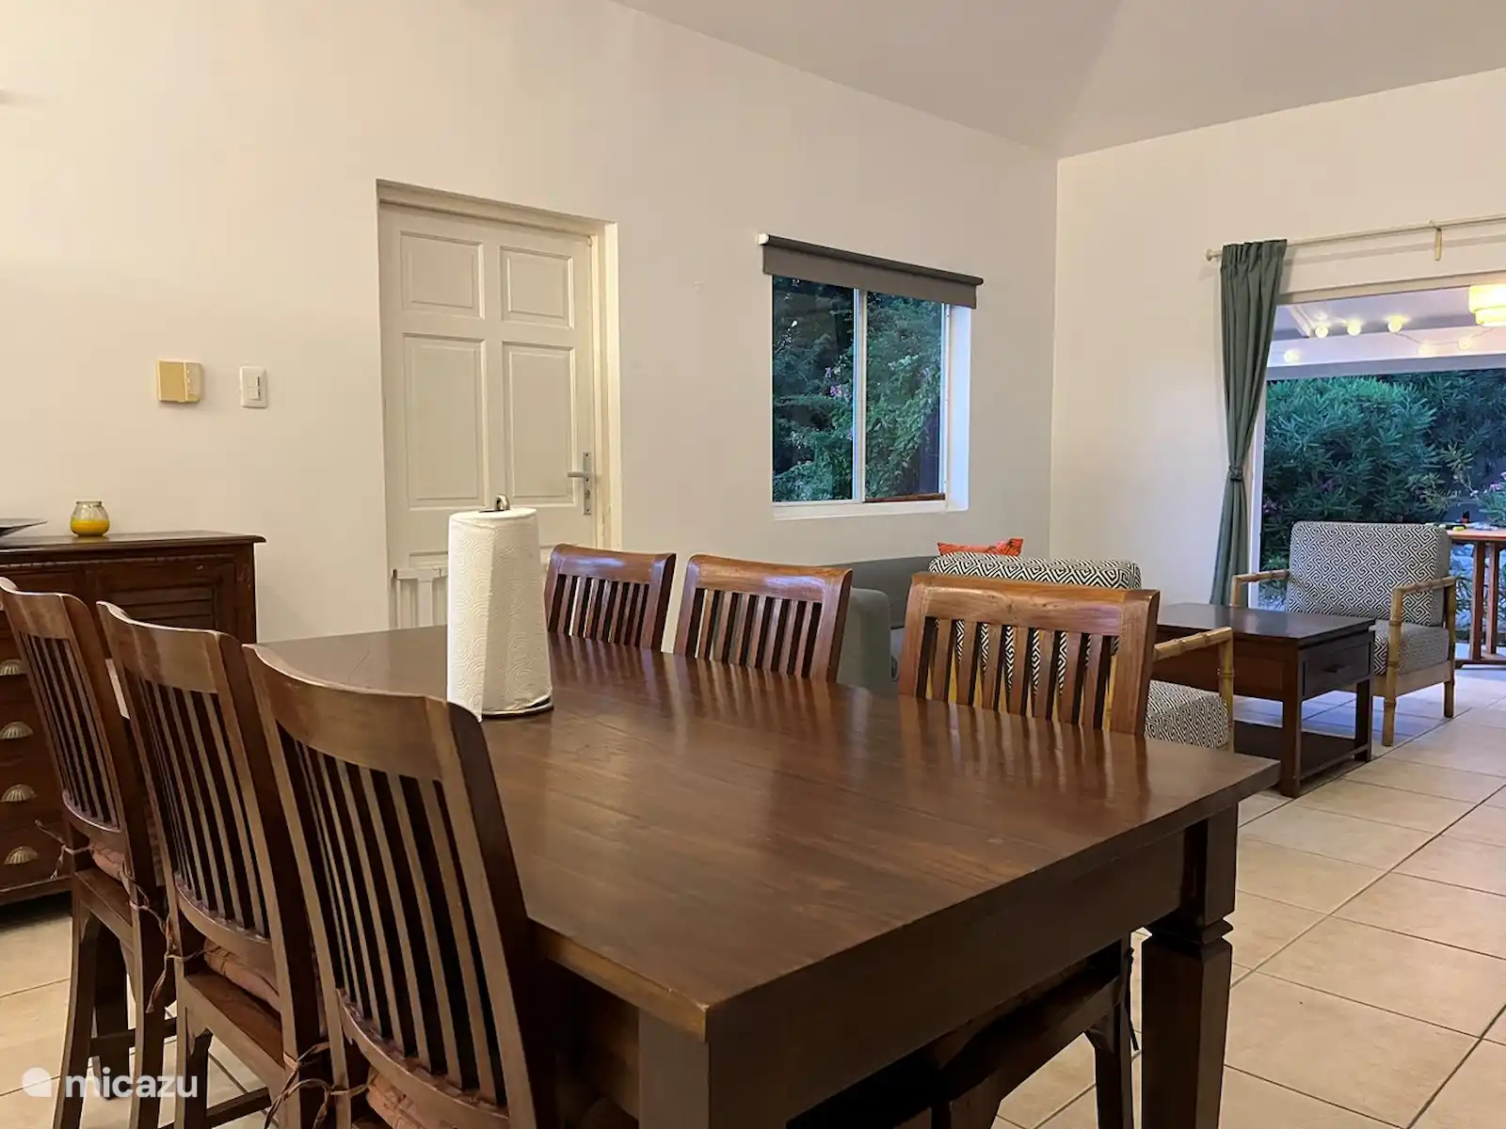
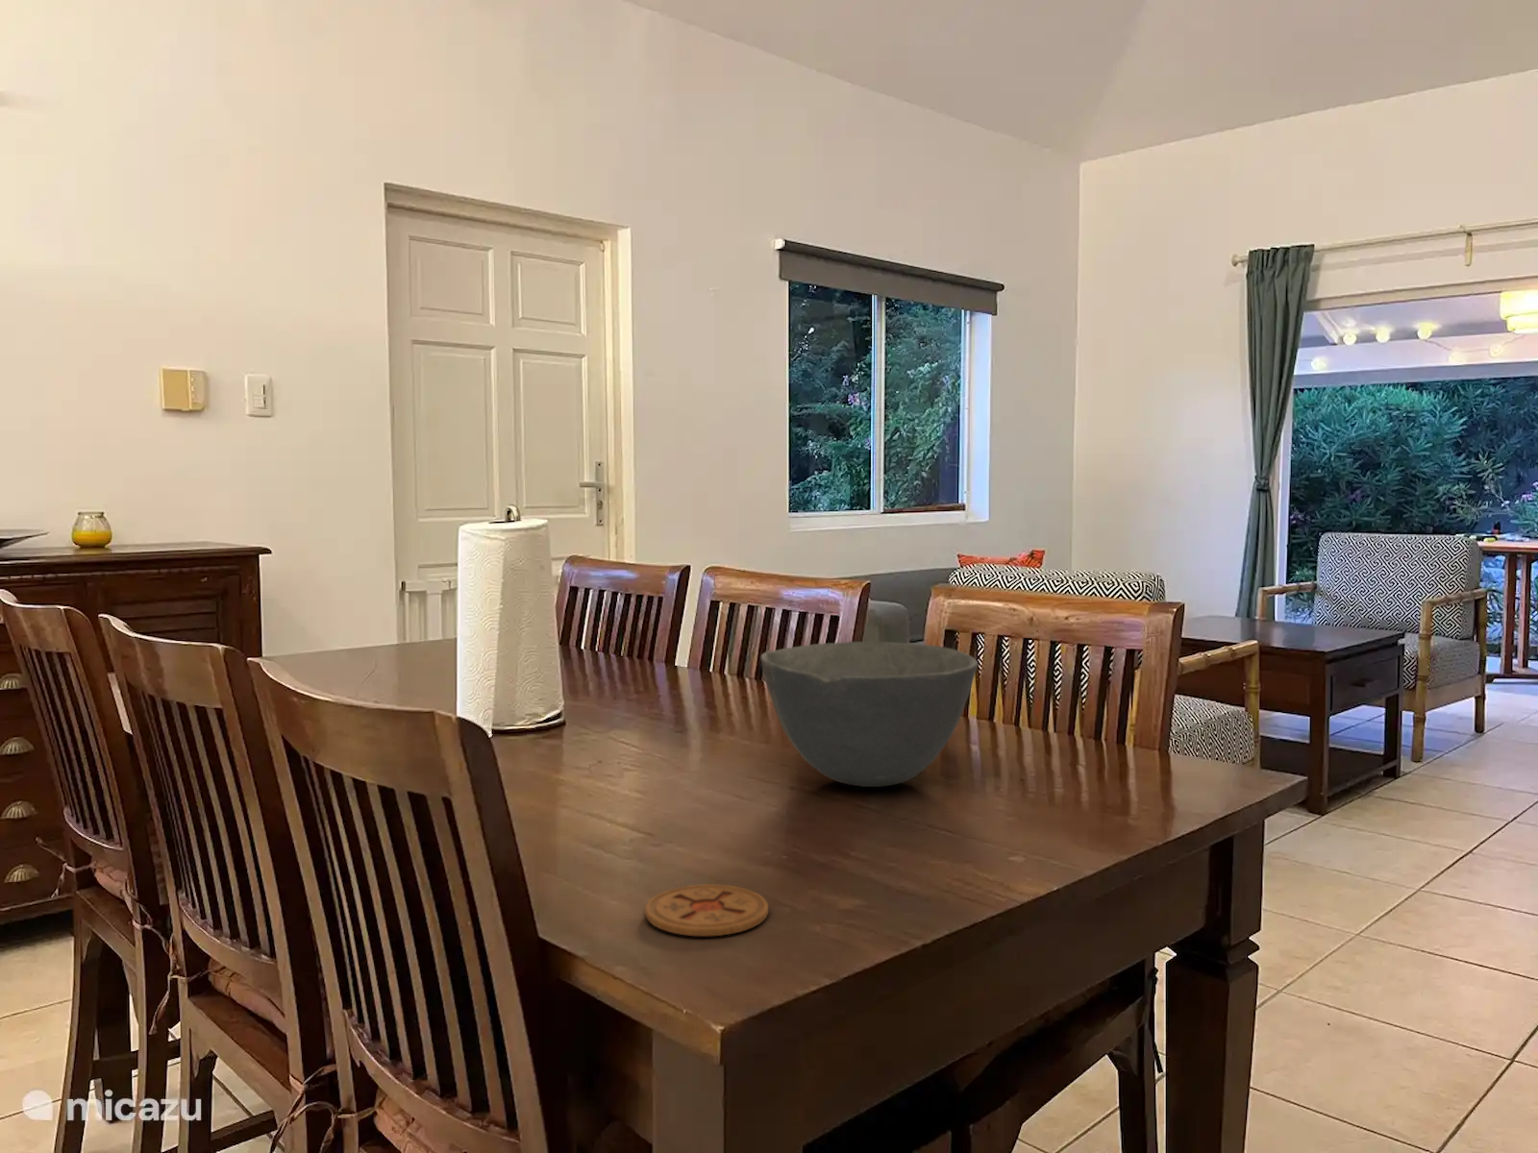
+ coaster (706, 908)
+ bowl (870, 718)
